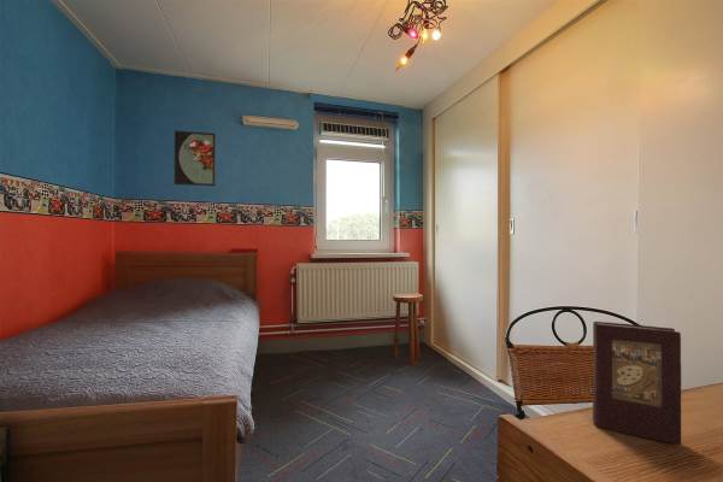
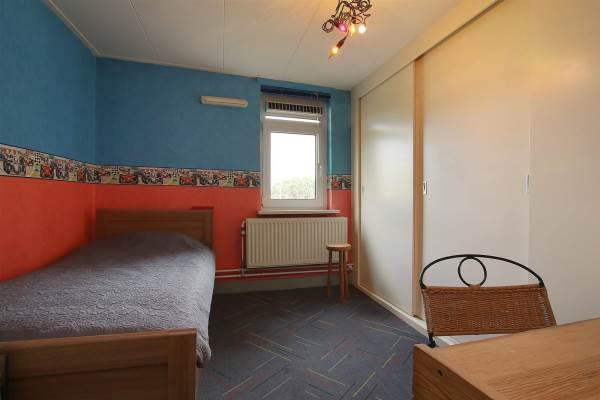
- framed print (194, 158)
- book (634, 378)
